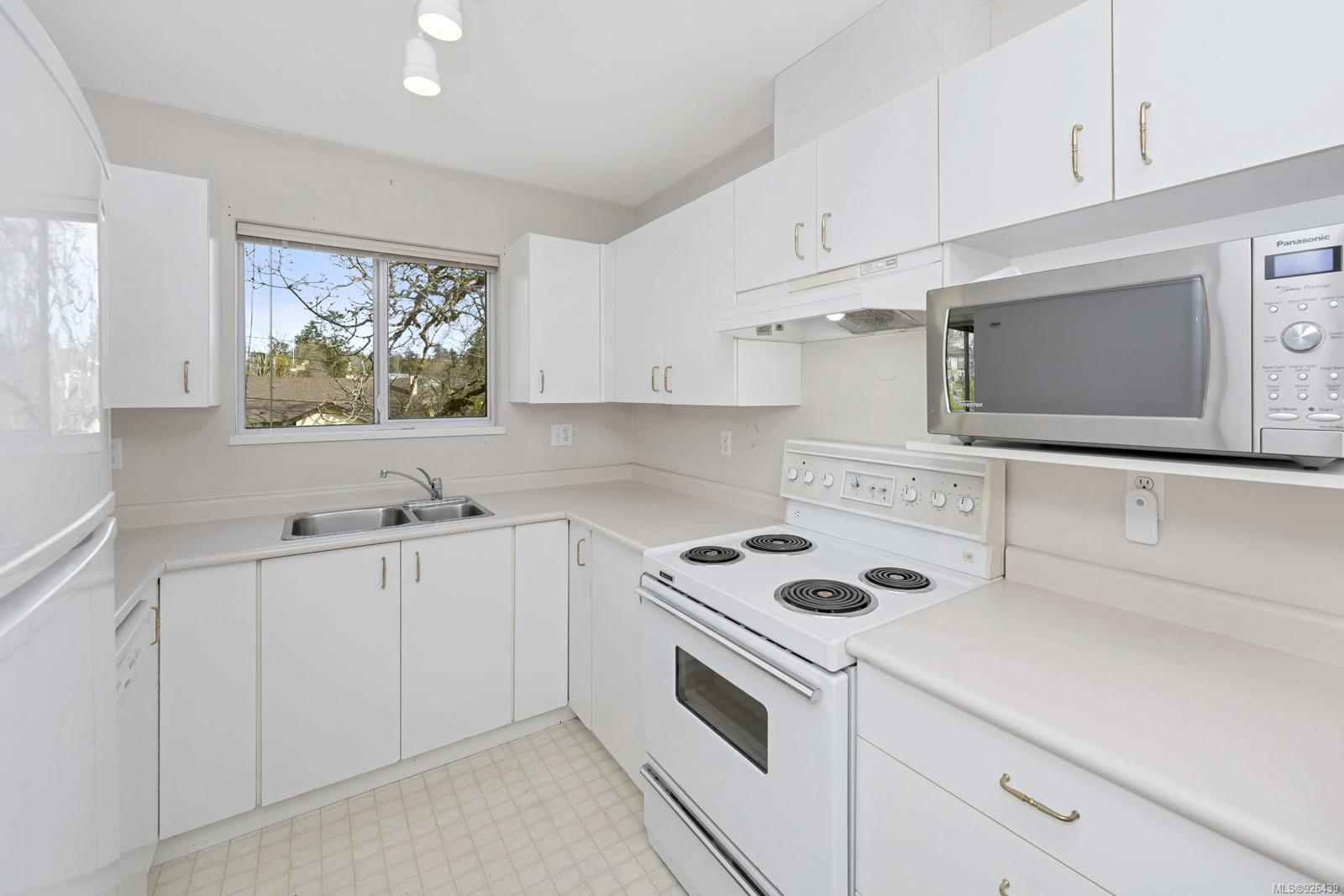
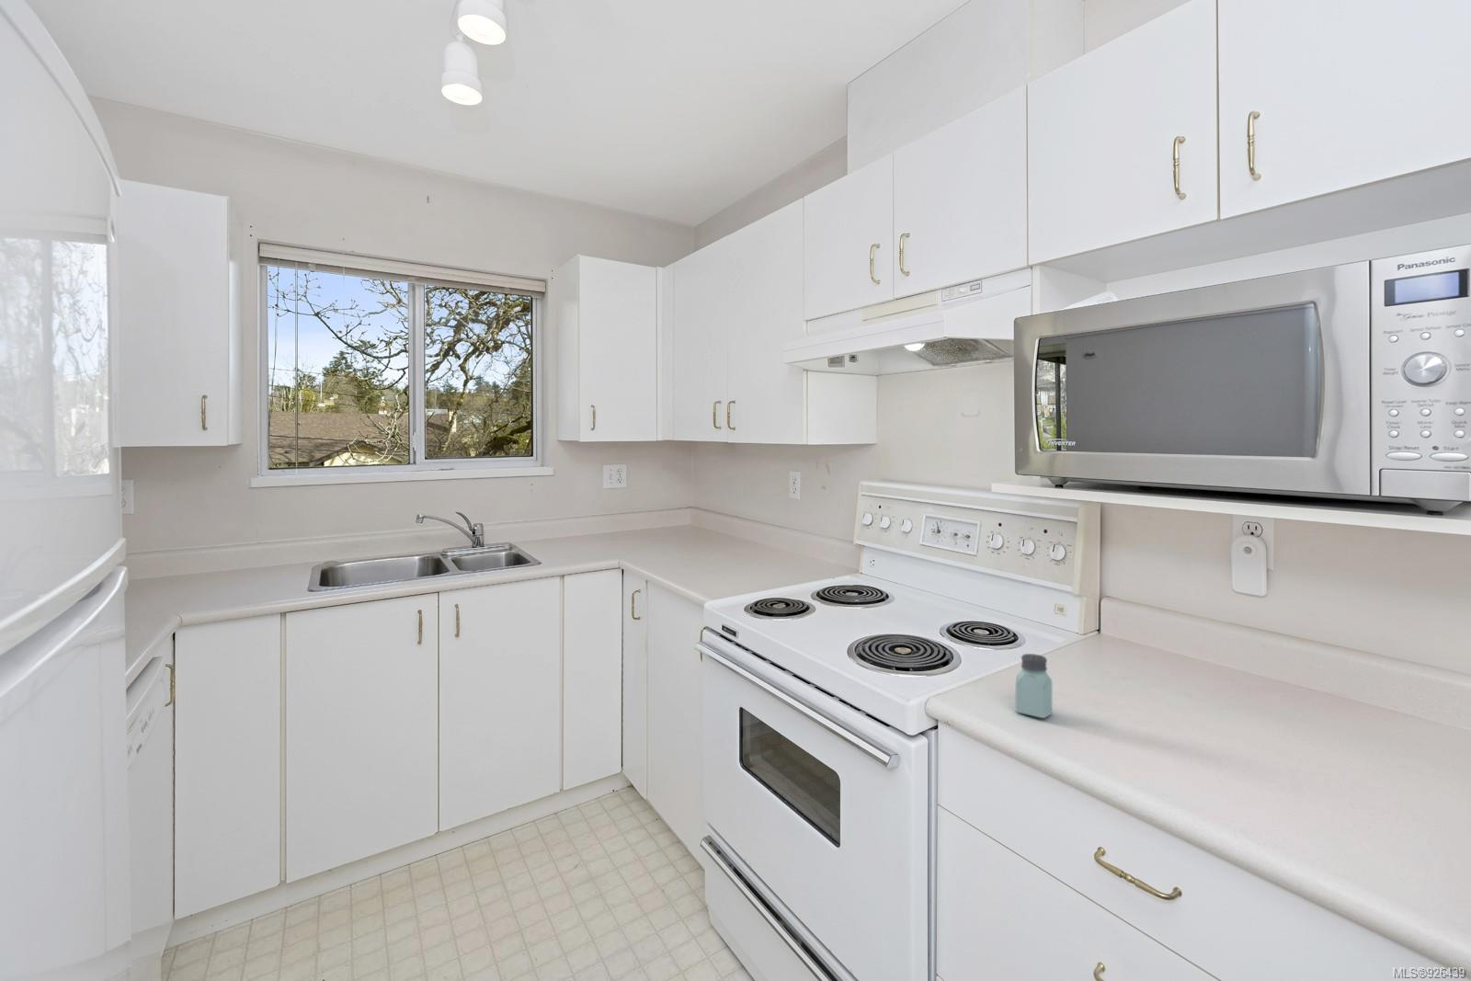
+ saltshaker (1033, 684)
